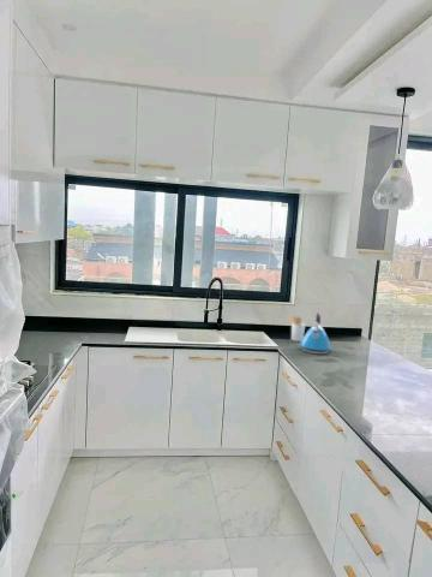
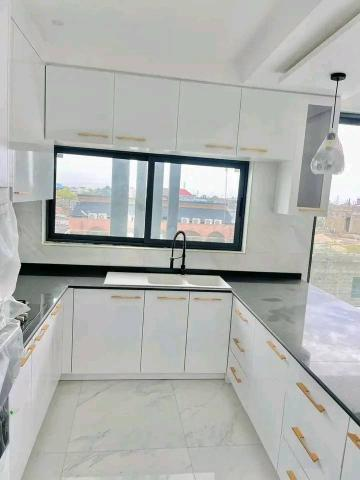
- utensil holder (294, 327)
- kettle (317, 331)
